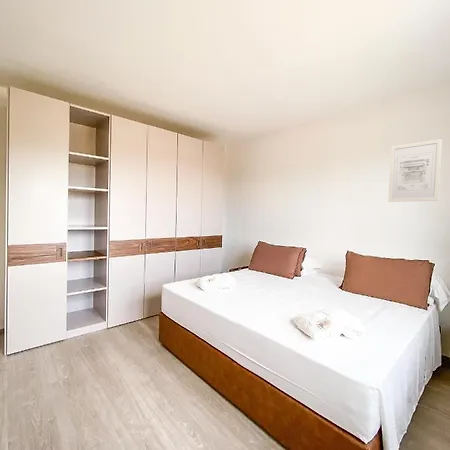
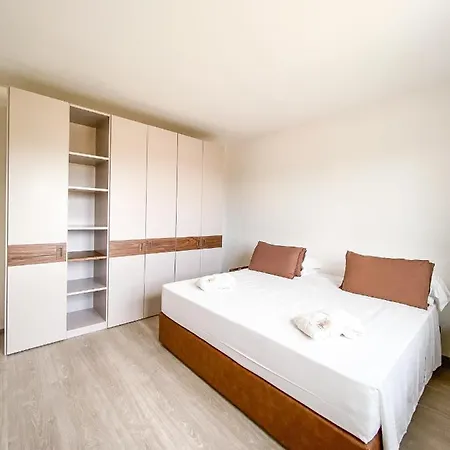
- wall art (413, 172)
